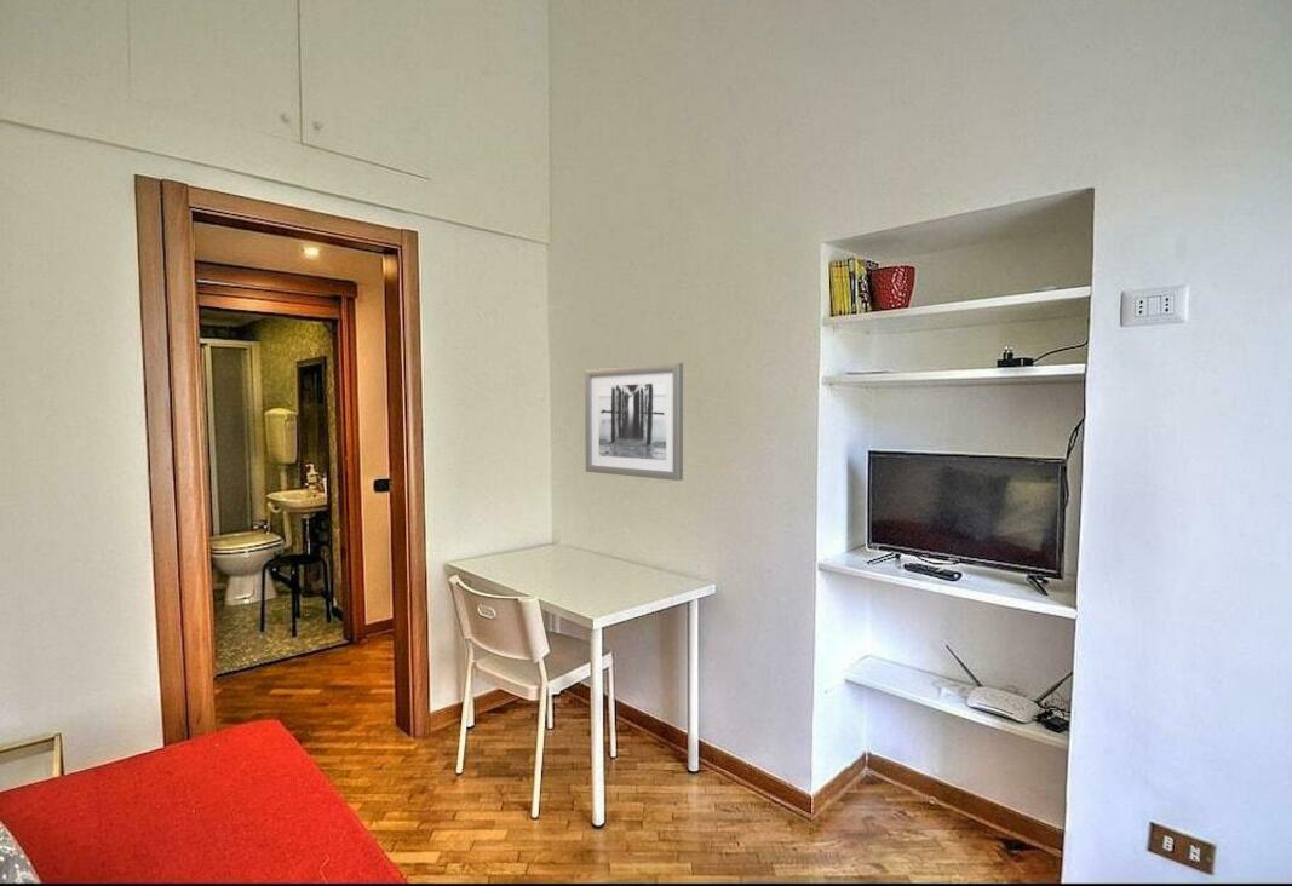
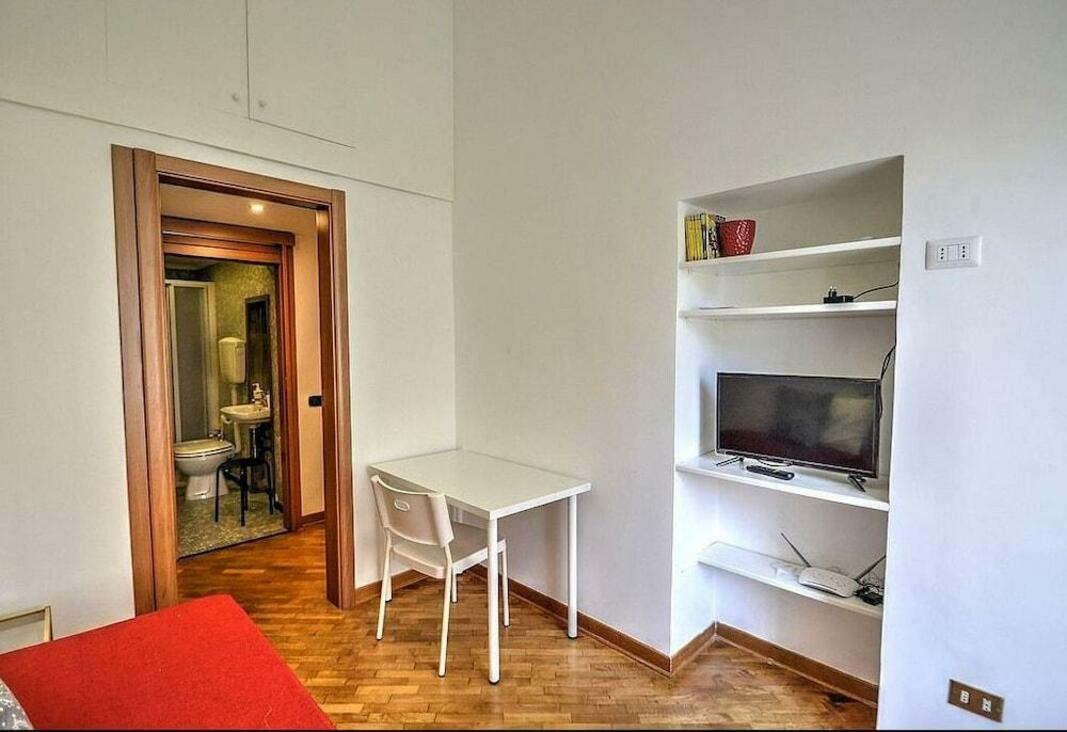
- wall art (630, 421)
